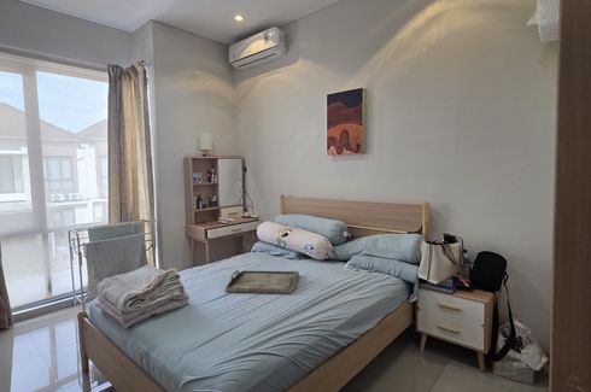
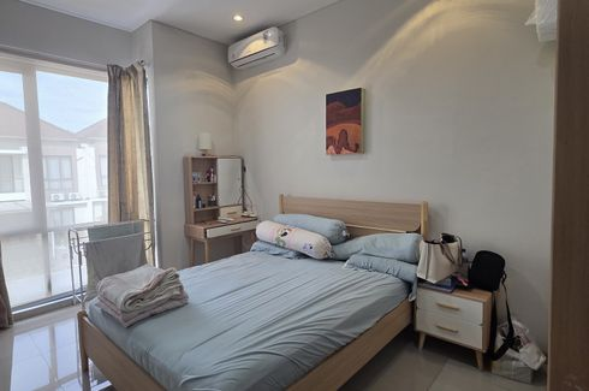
- serving tray (264, 277)
